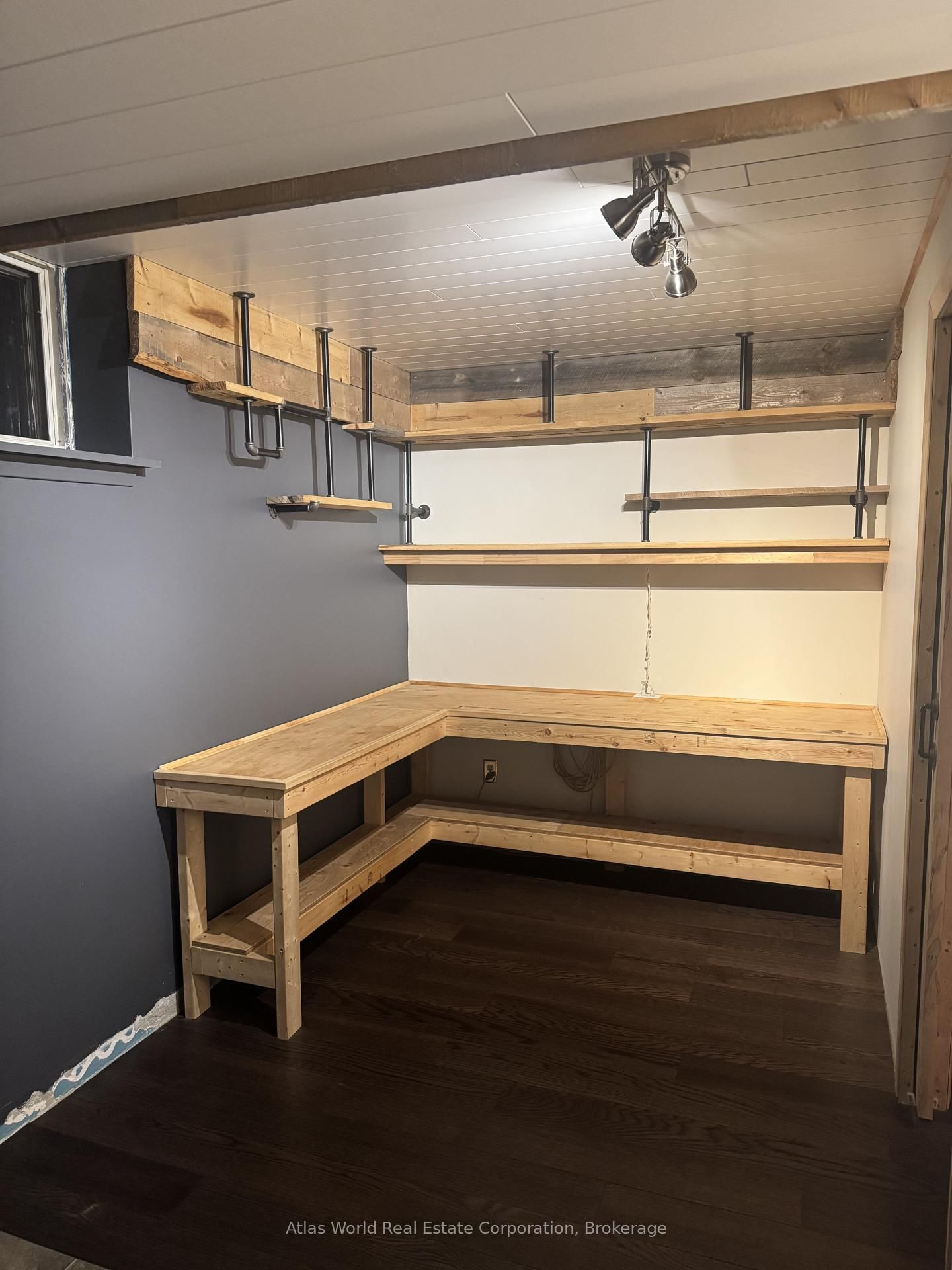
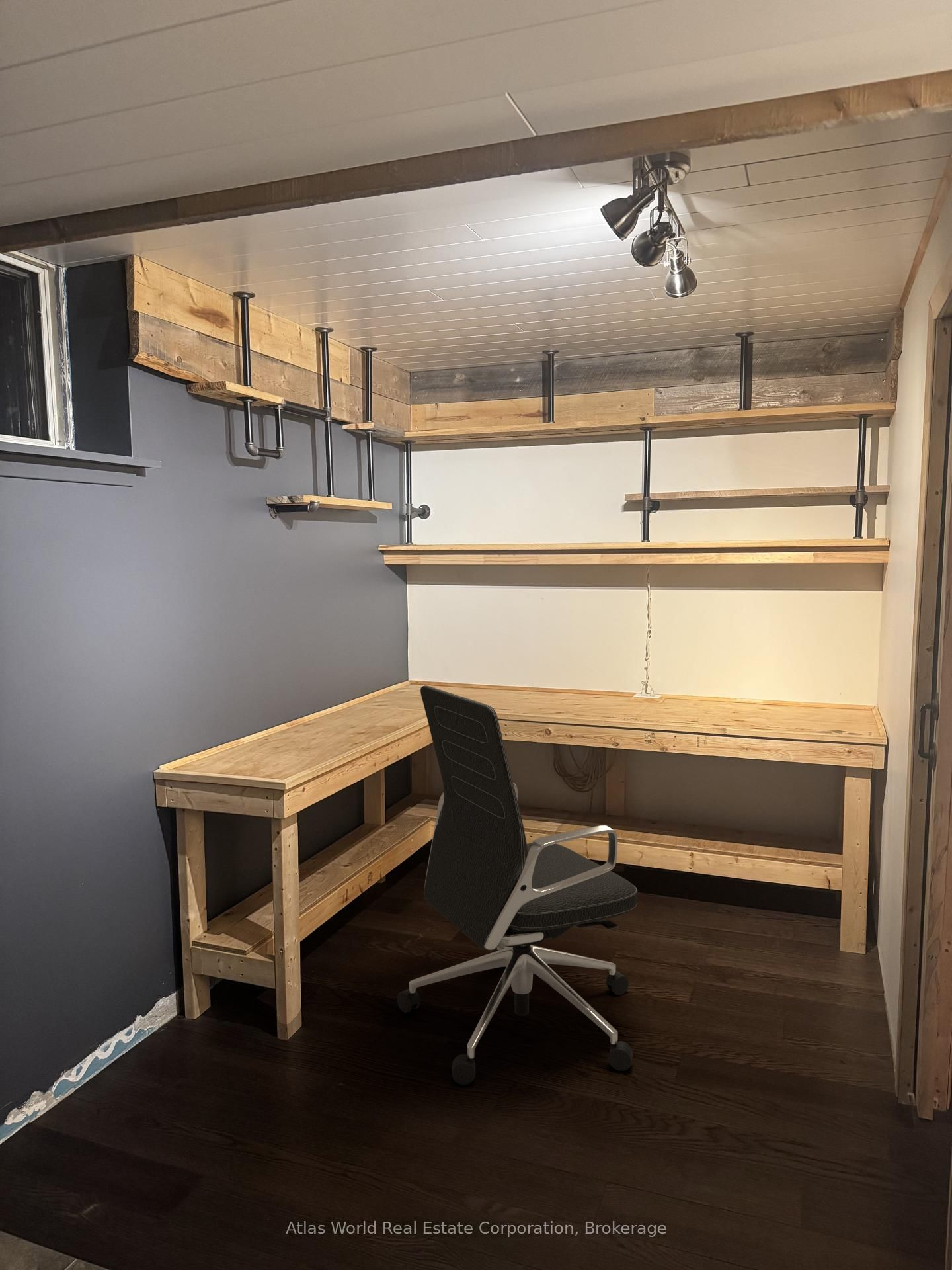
+ office chair (531, 856)
